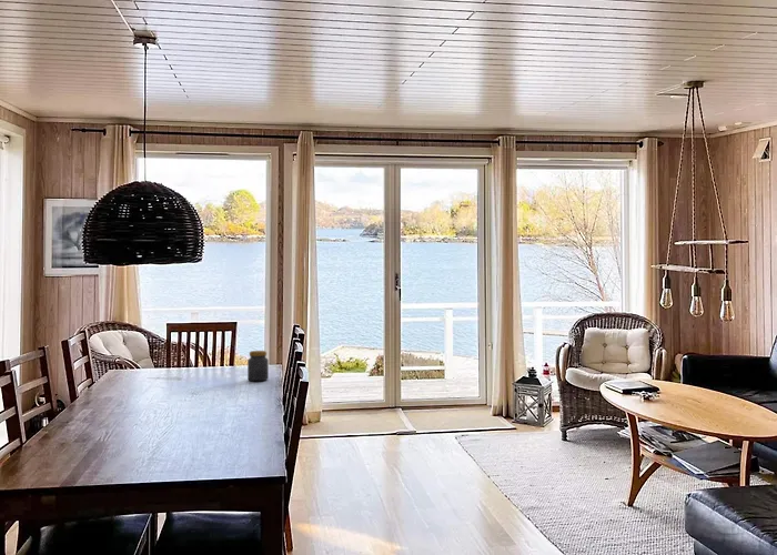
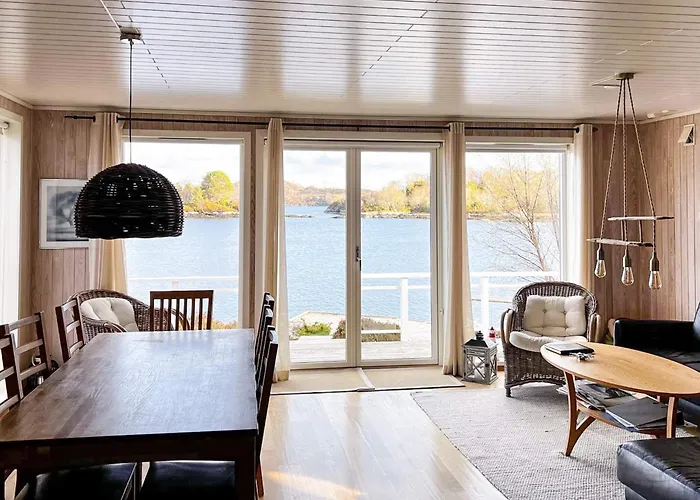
- jar (258, 365)
